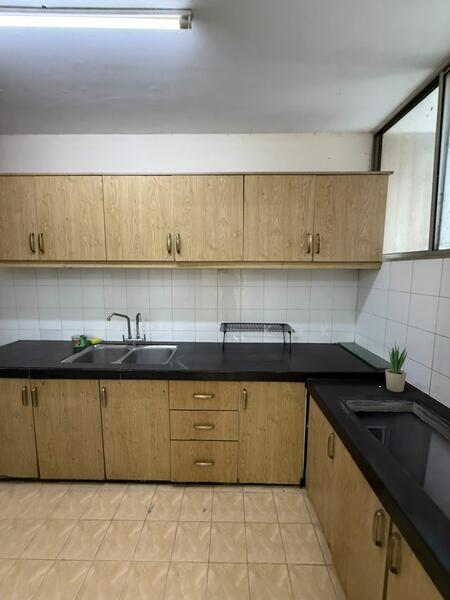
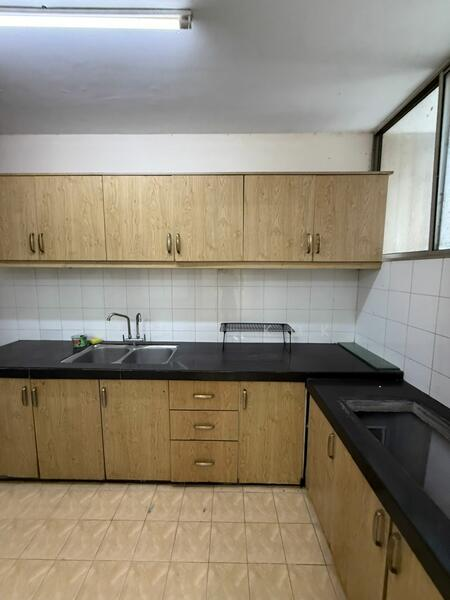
- potted plant (397, 365)
